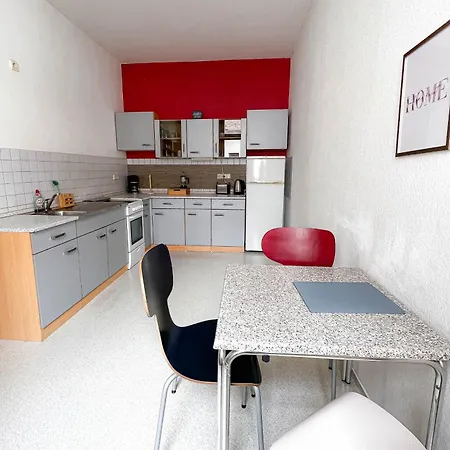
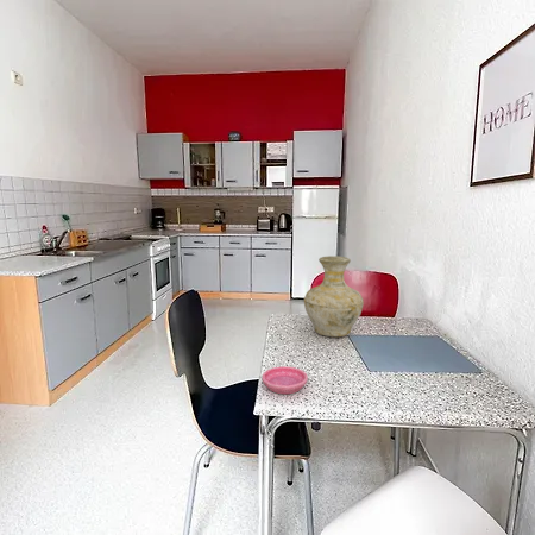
+ saucer (284, 380)
+ vase (333, 295)
